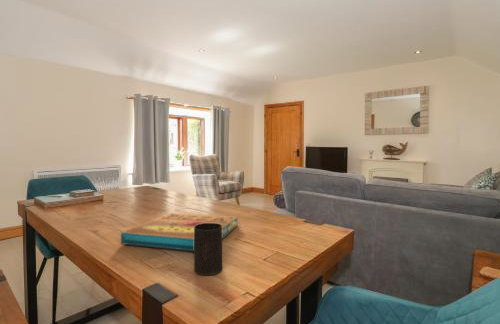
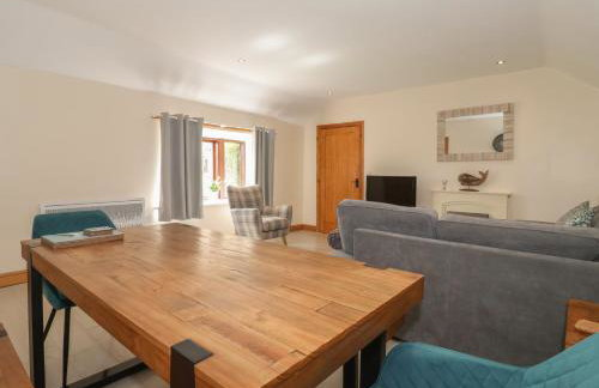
- cup (208, 247)
- pizza box (185, 229)
